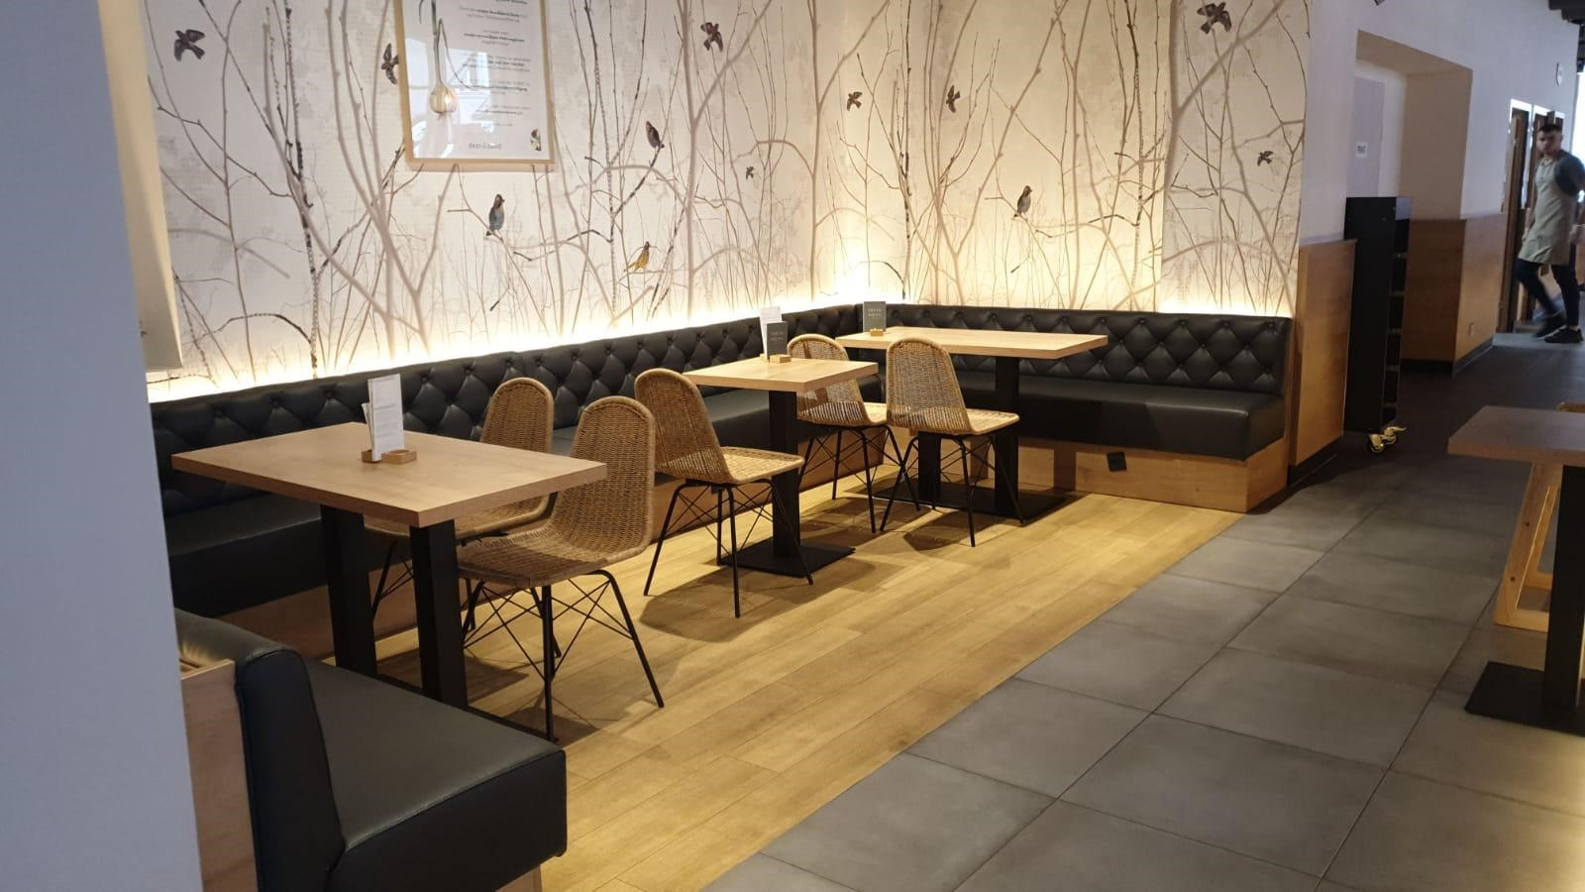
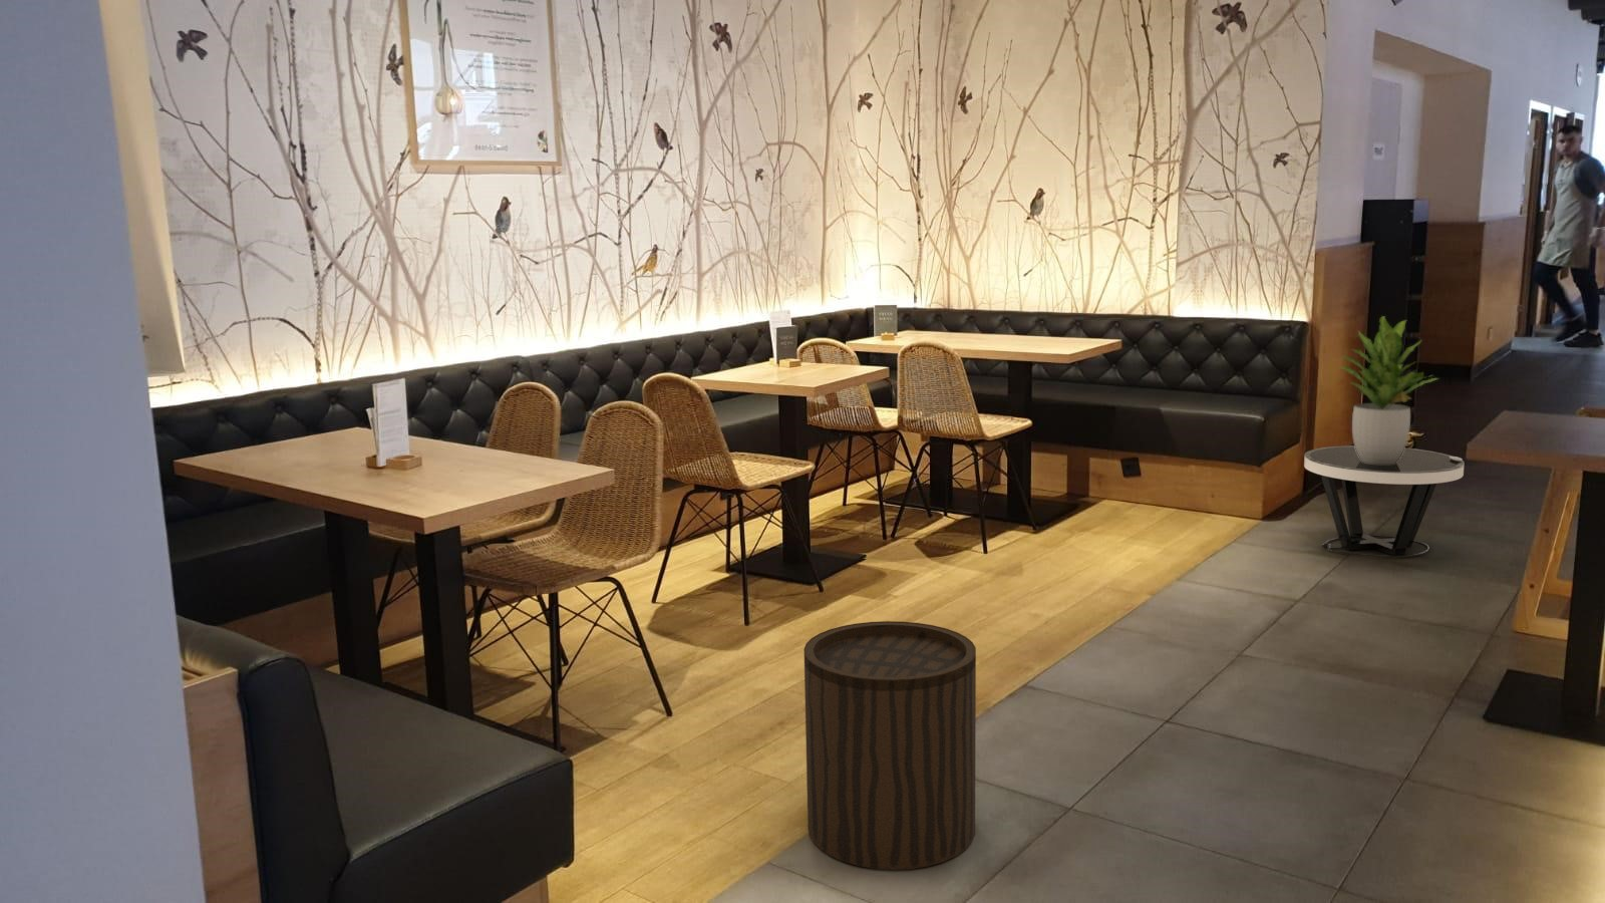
+ potted plant (1383, 387)
+ stool (890, 739)
+ side table (1379, 483)
